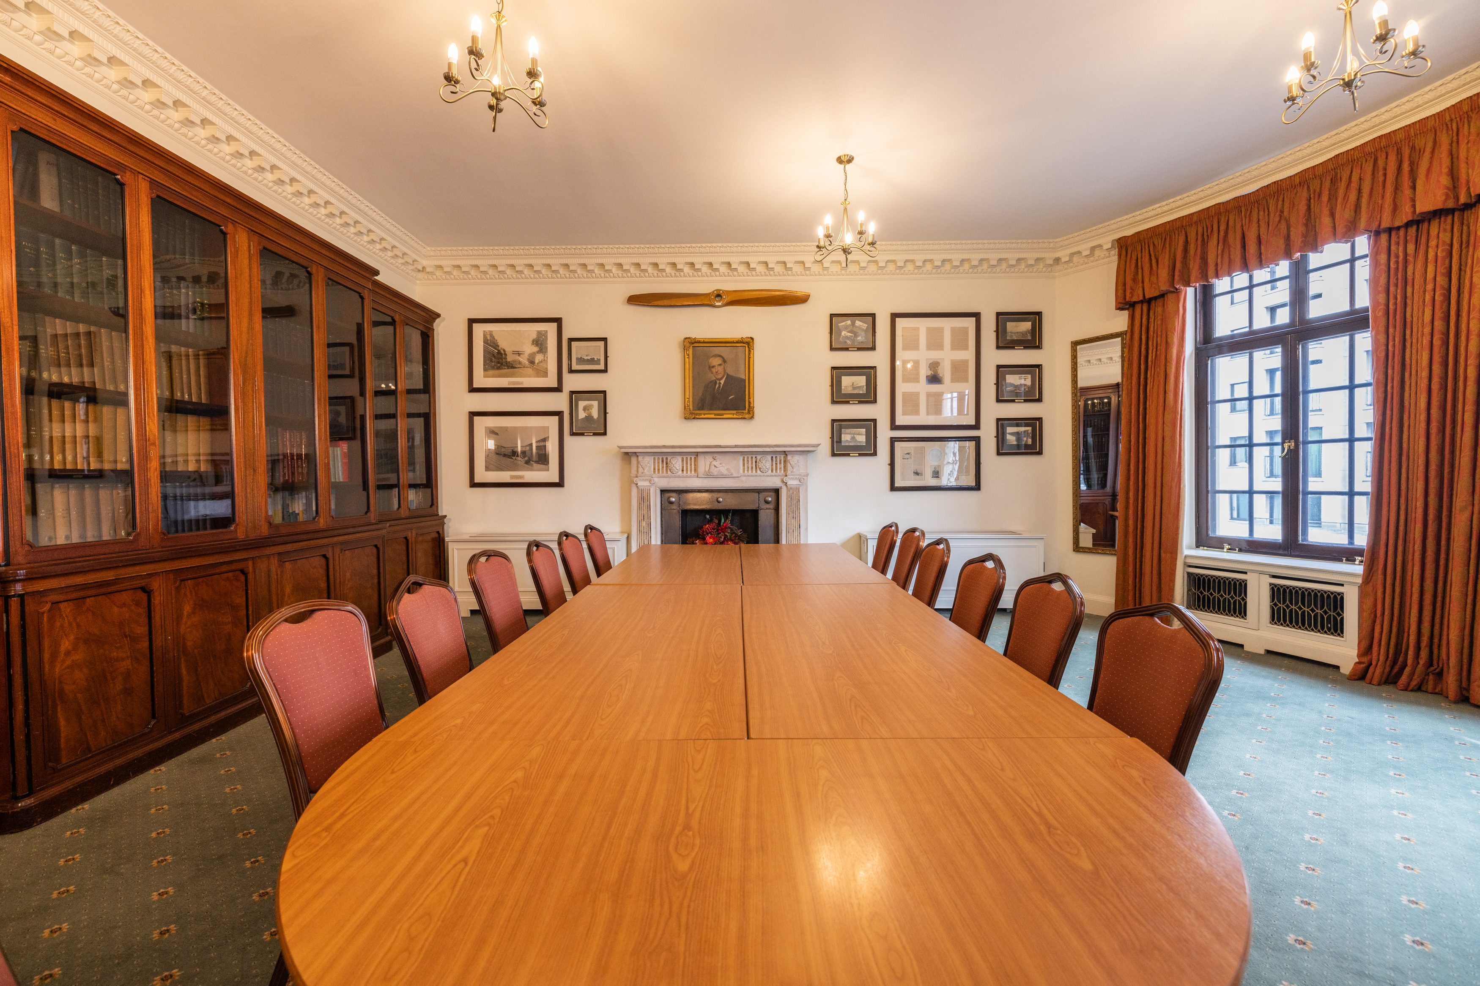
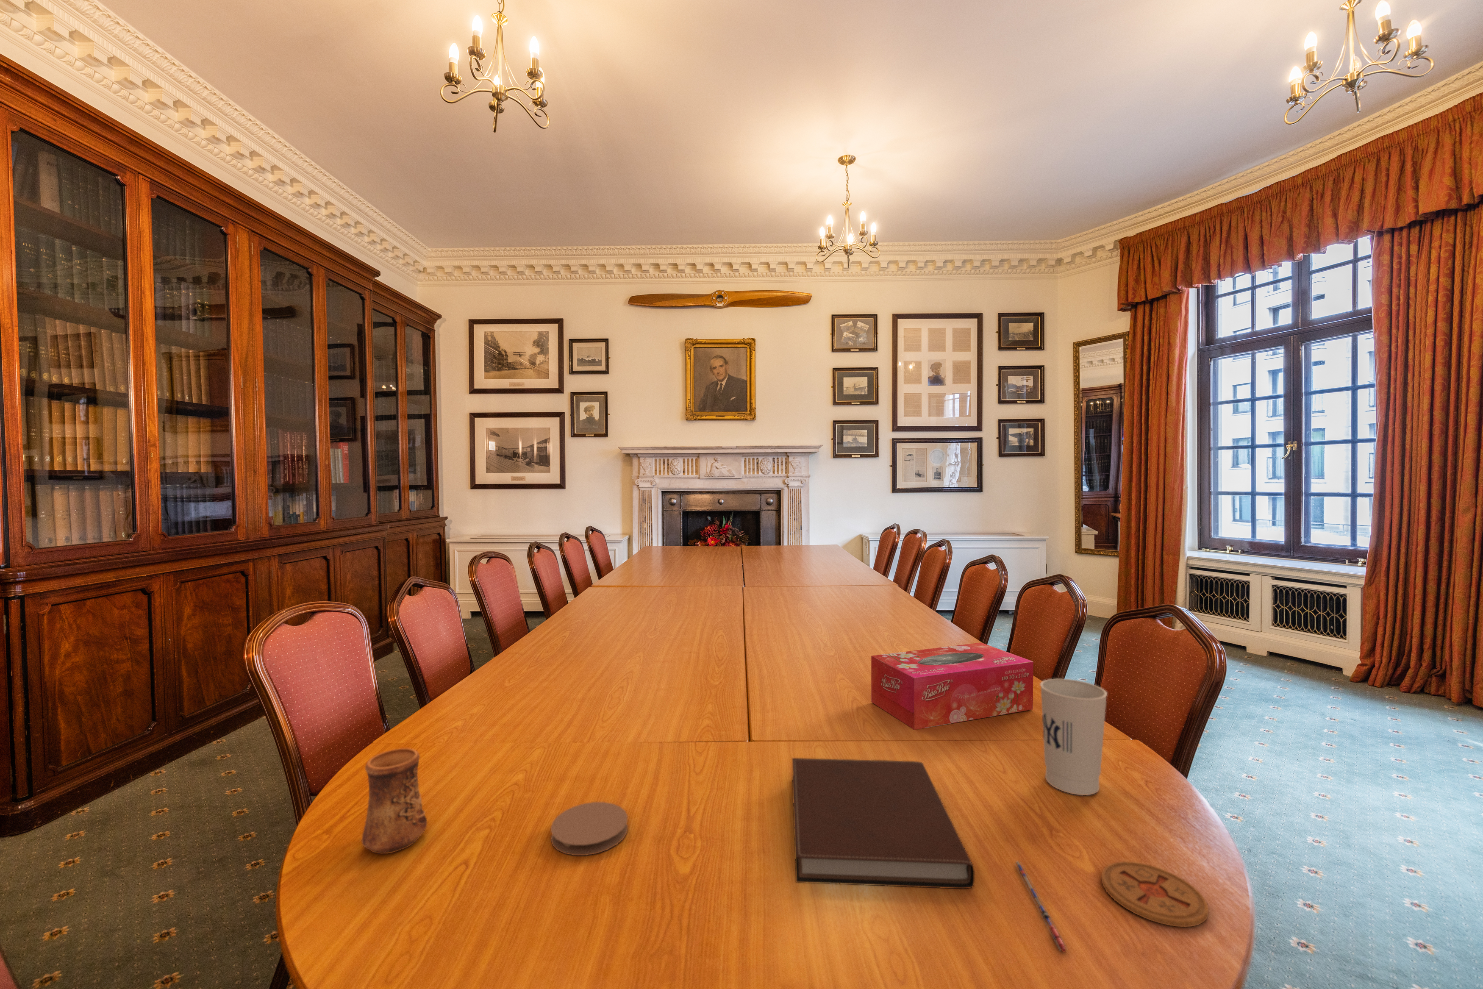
+ coaster (590, 827)
+ tissue box (950, 682)
+ pen (1038, 901)
+ cup (1073, 735)
+ notebook (868, 813)
+ cup (394, 799)
+ coaster (1152, 892)
